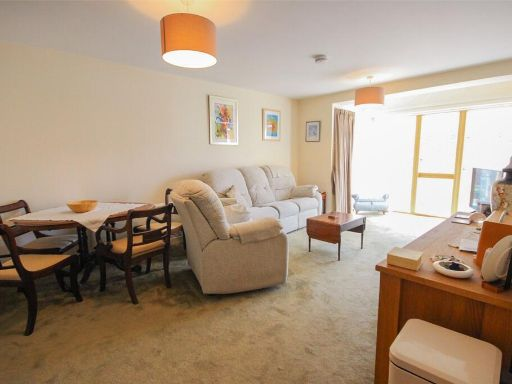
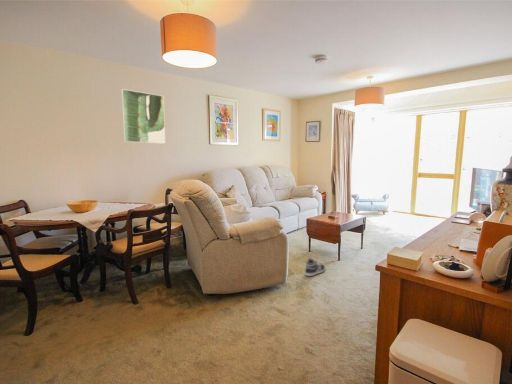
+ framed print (144, 118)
+ sneaker (315, 265)
